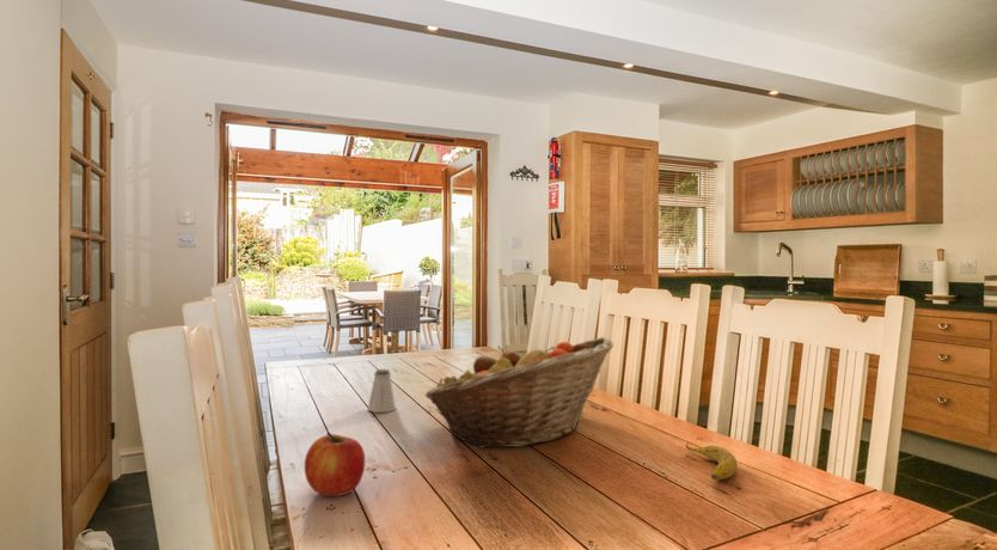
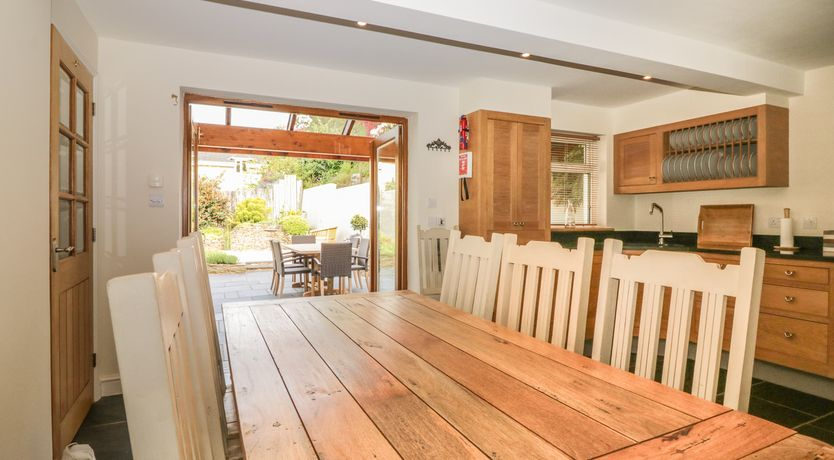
- banana (709, 457)
- saltshaker (381, 389)
- fruit basket (524, 381)
- apple (335, 460)
